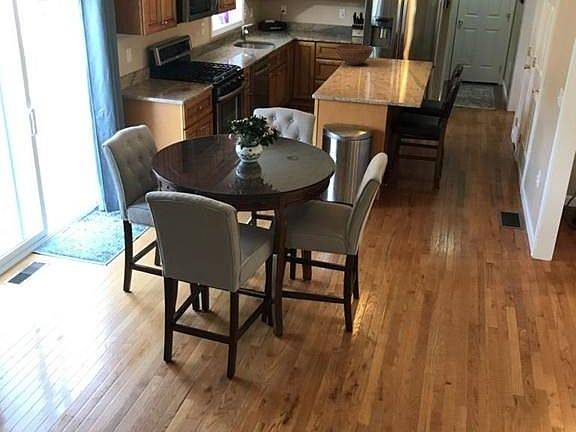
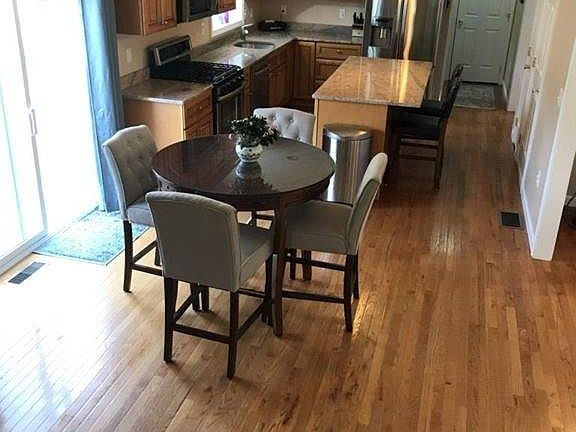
- fruit bowl (354, 55)
